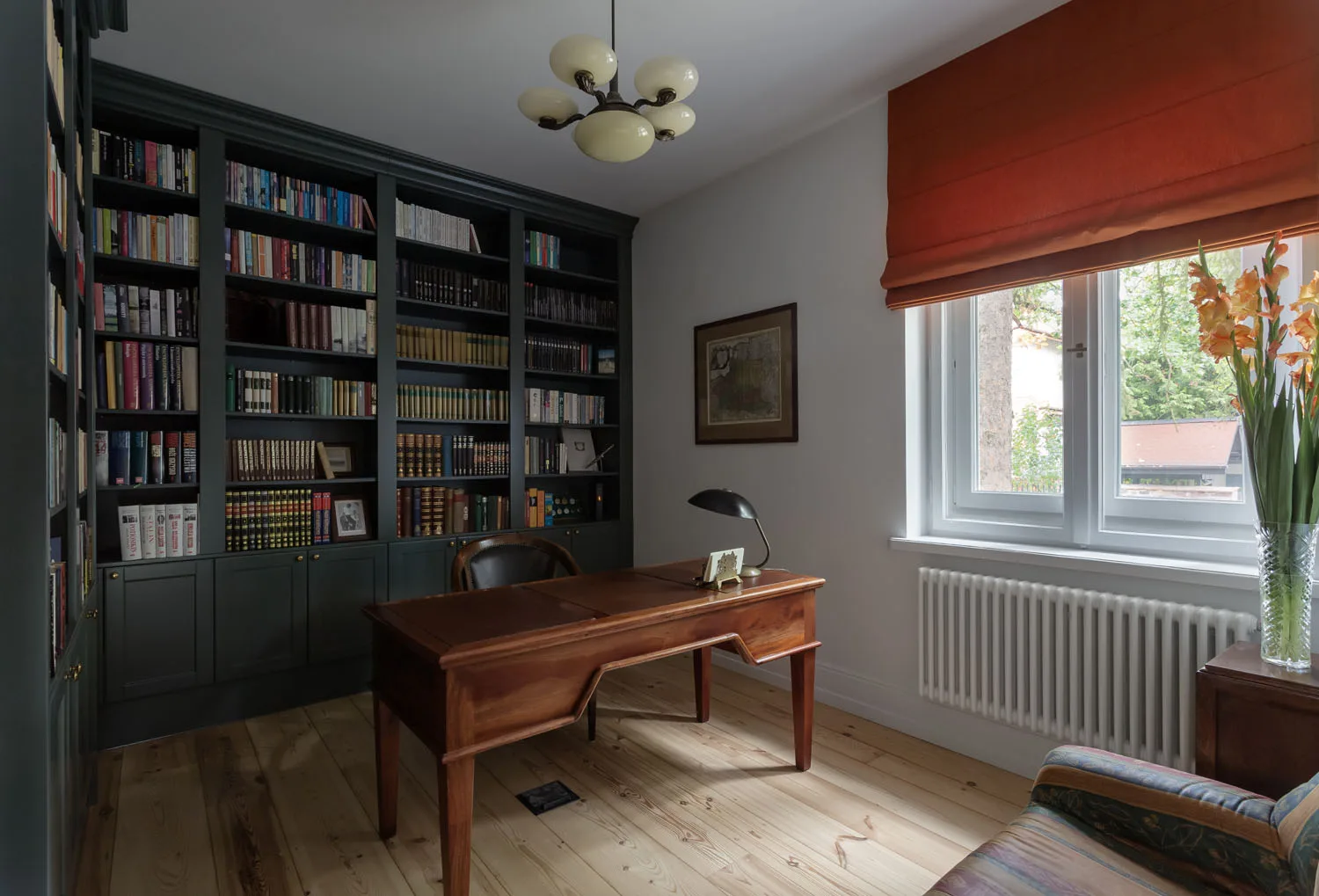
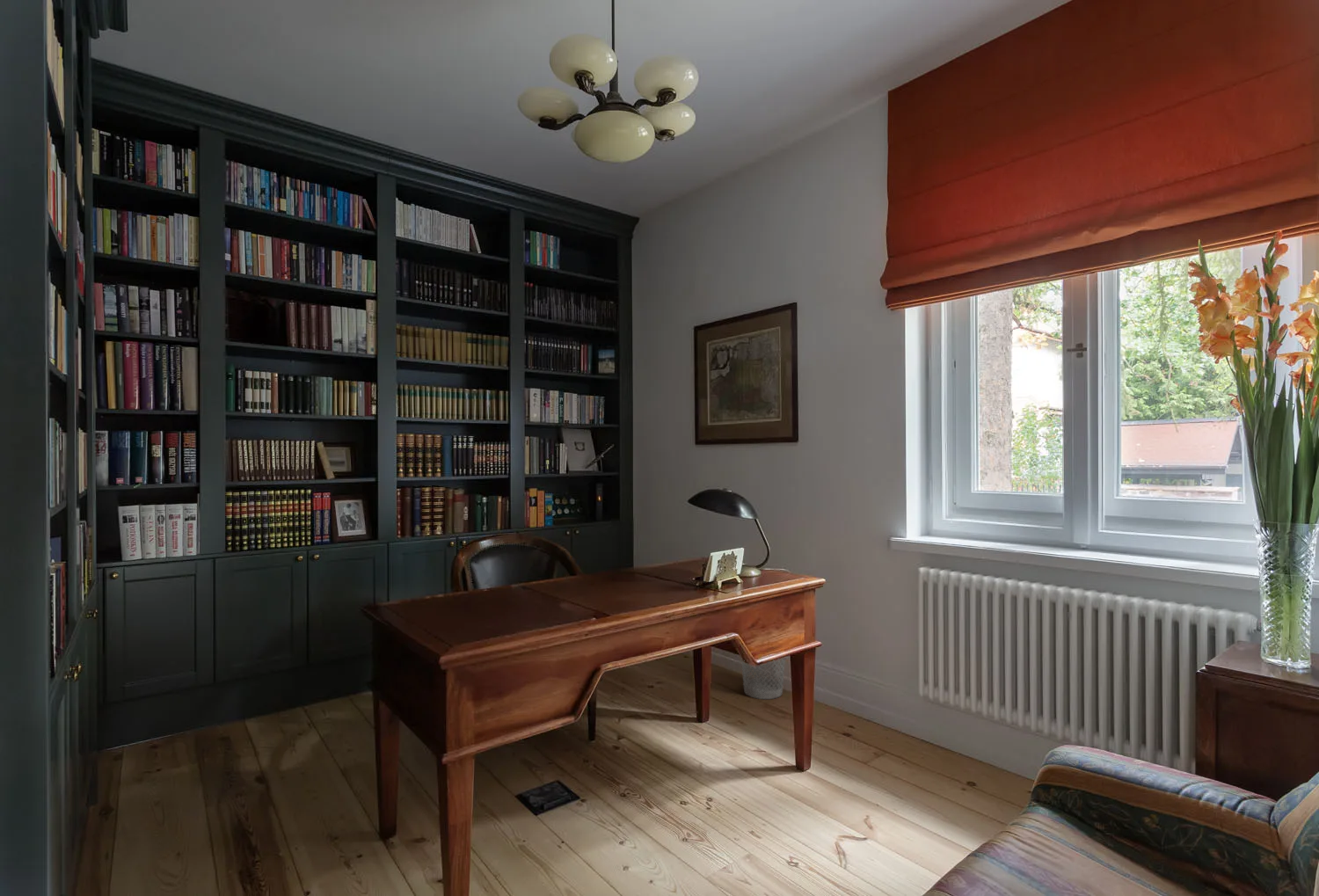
+ wastebasket (762, 665)
